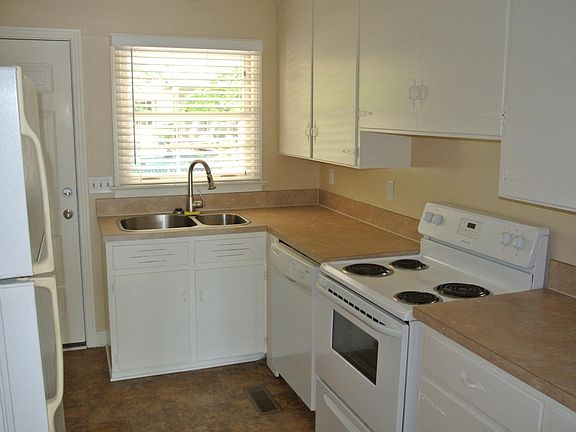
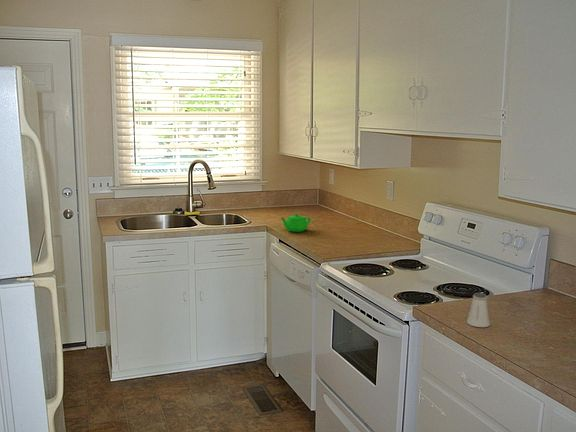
+ teapot (295, 222)
+ saltshaker (479, 308)
